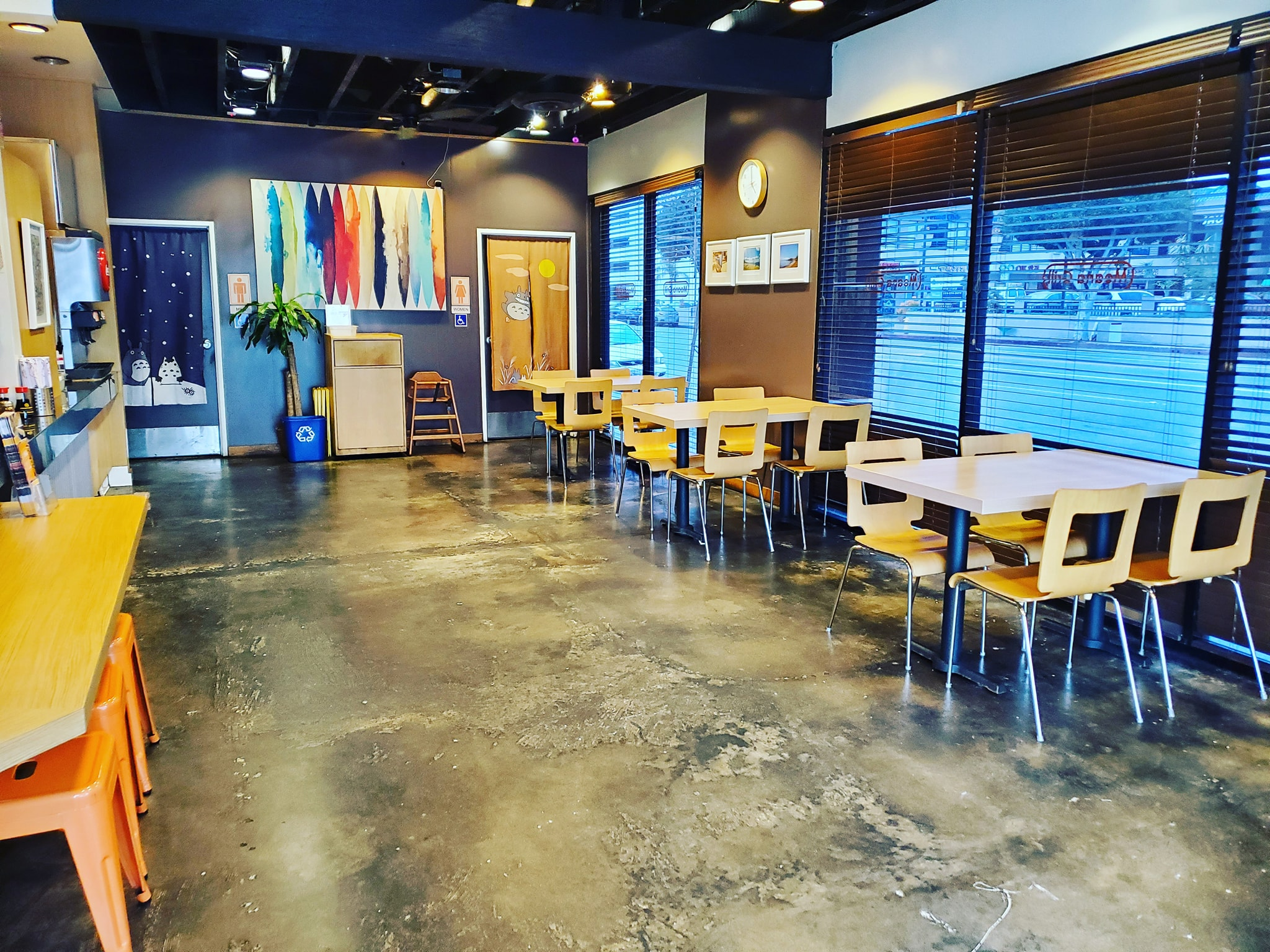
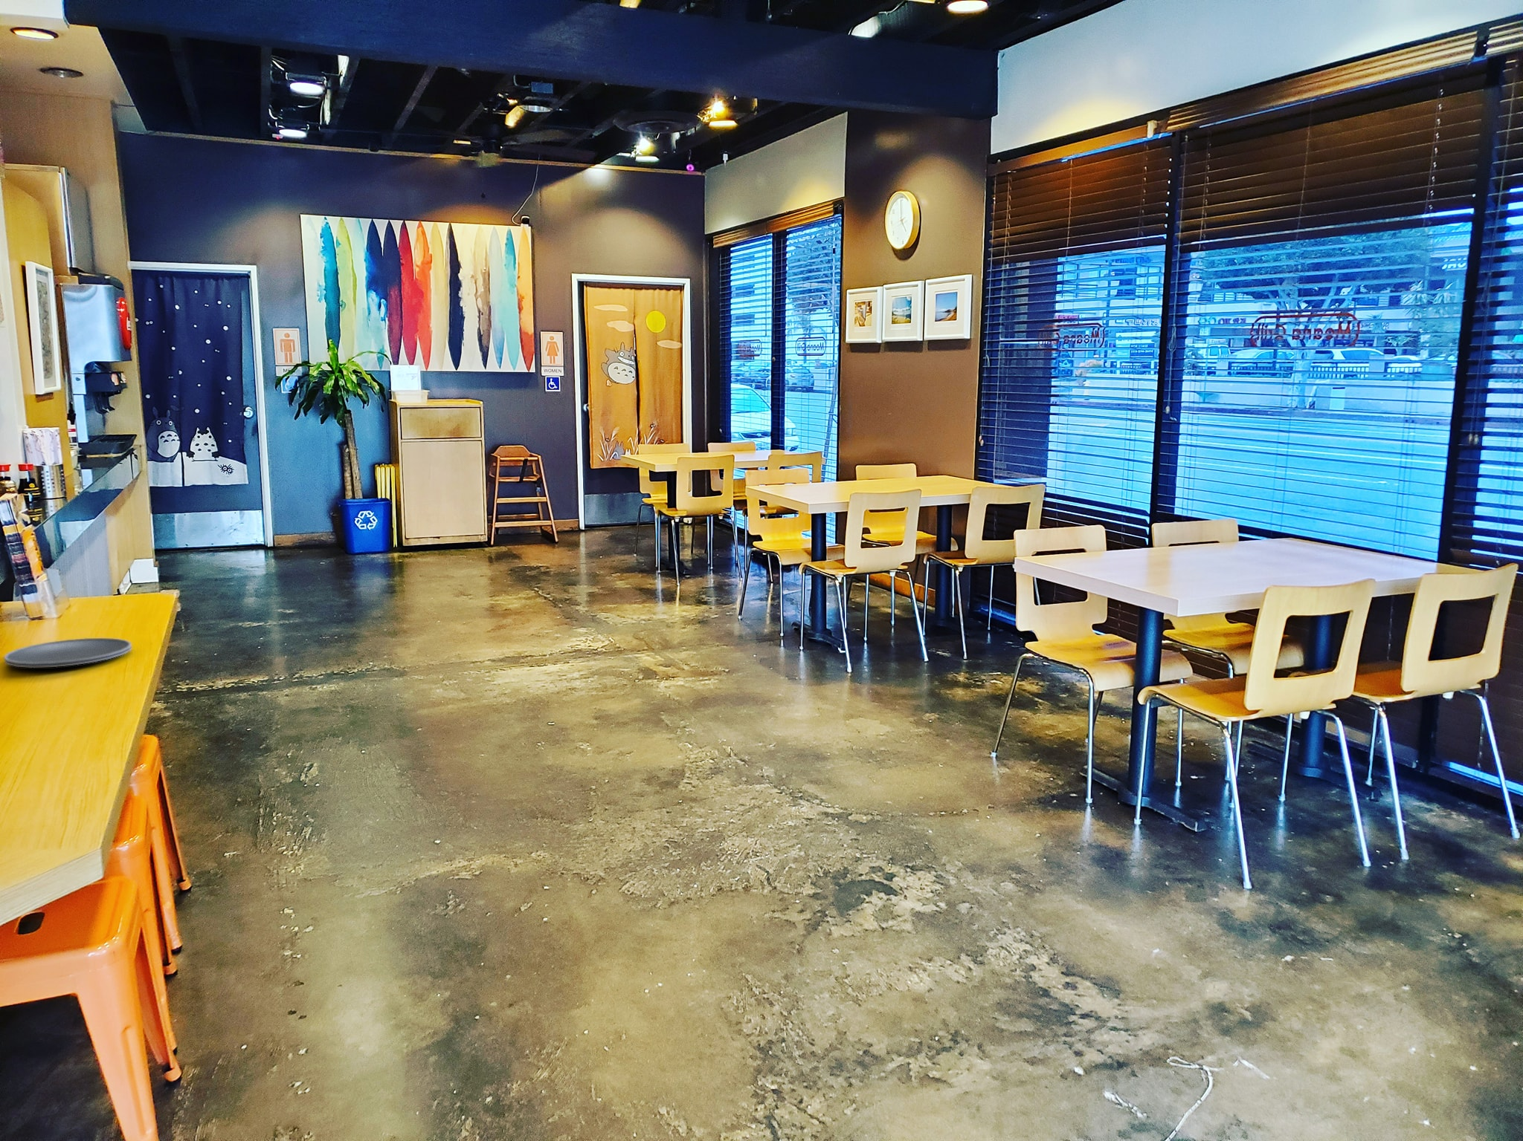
+ plate (70, 653)
